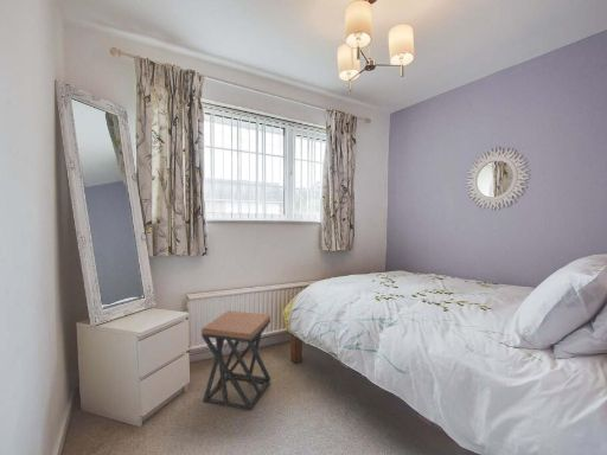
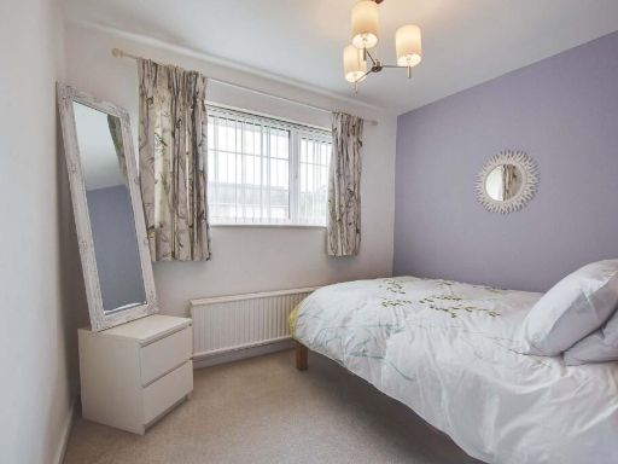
- stool (238, 355)
